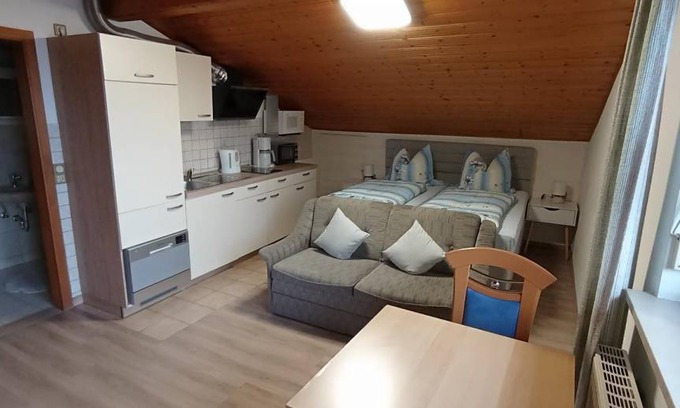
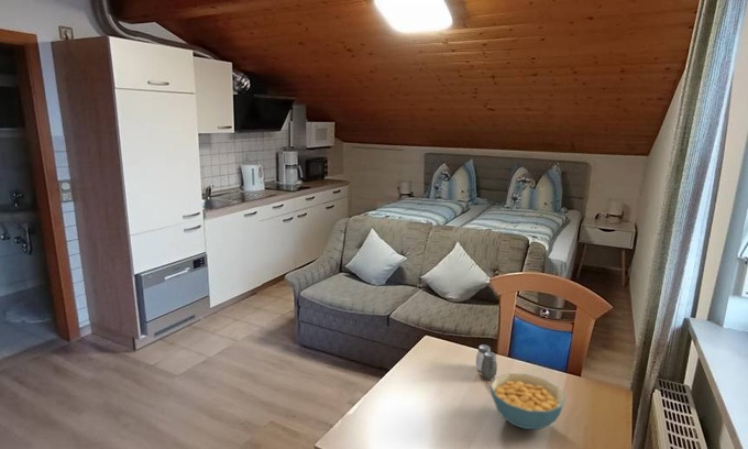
+ salt and pepper shaker (486, 361)
+ cereal bowl (525, 406)
